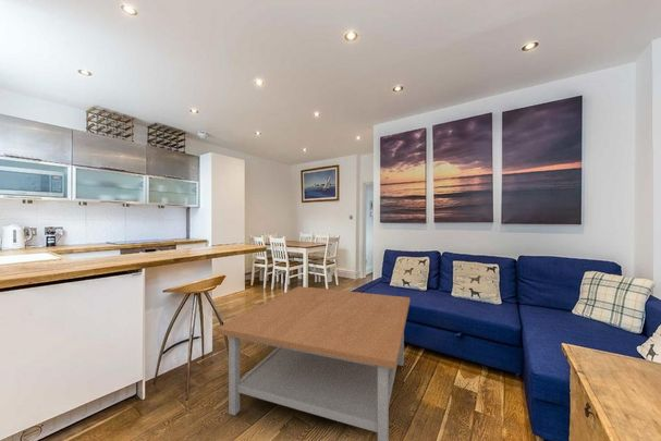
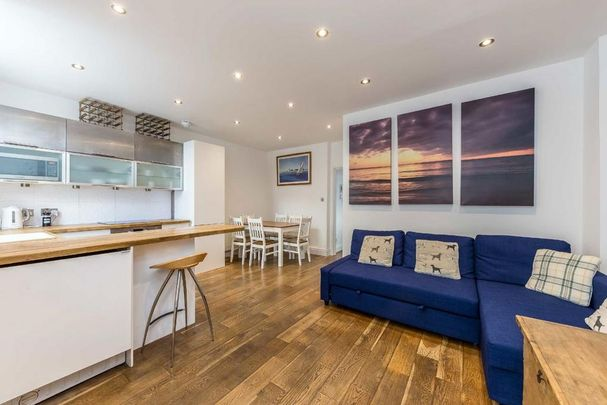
- coffee table (329, 347)
